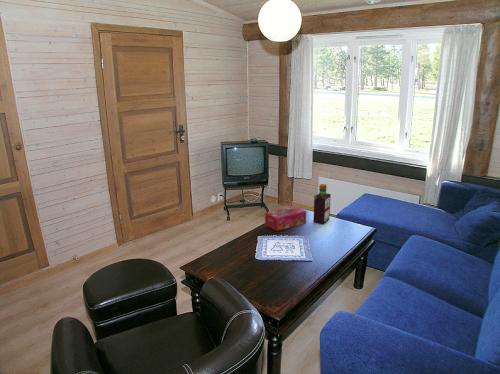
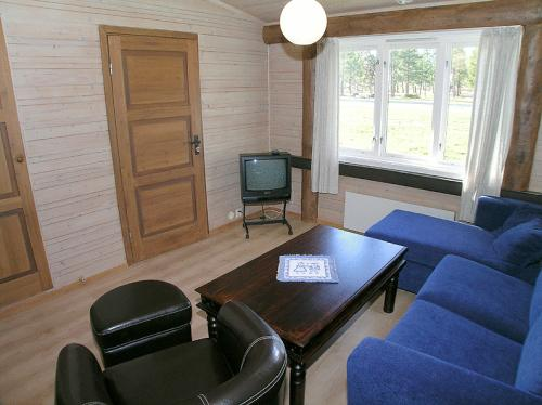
- bottle (322, 202)
- tissue box (285, 218)
